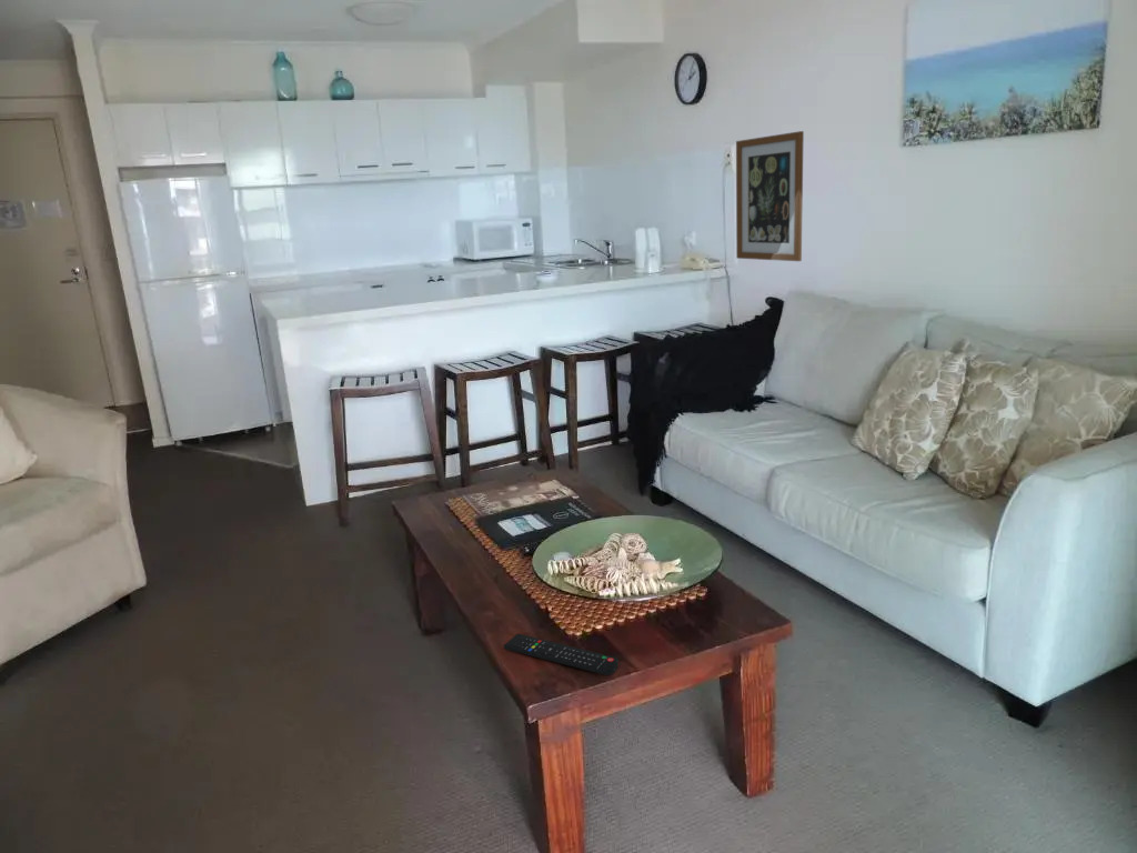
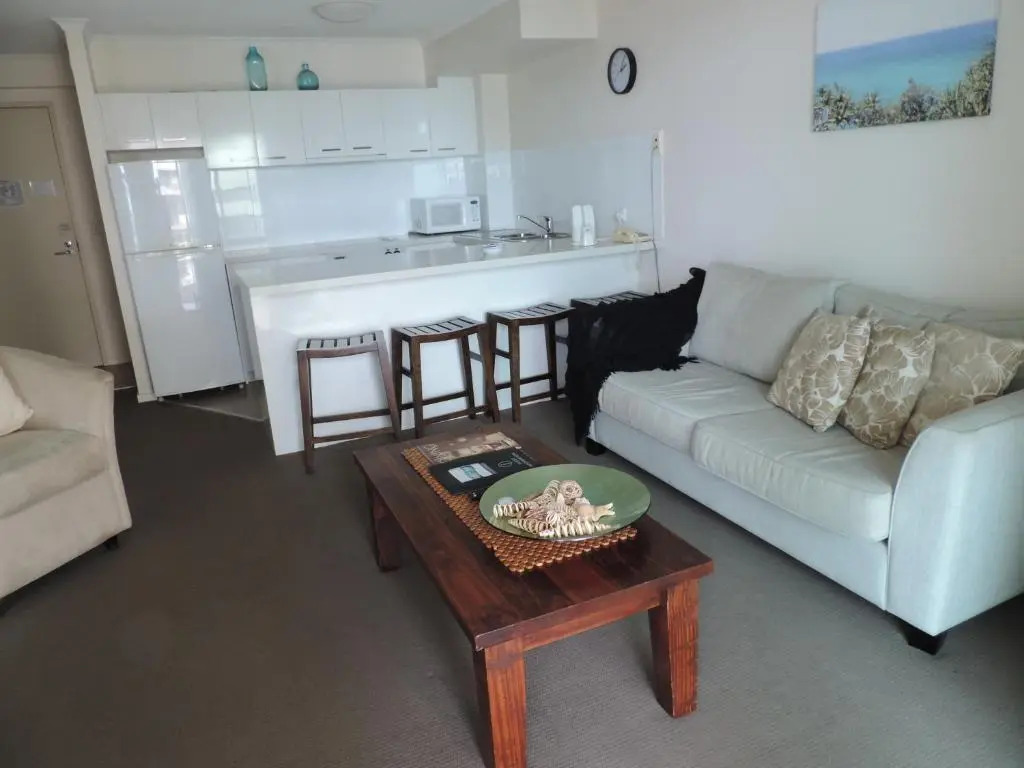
- wall art (767, 199)
- remote control (561, 654)
